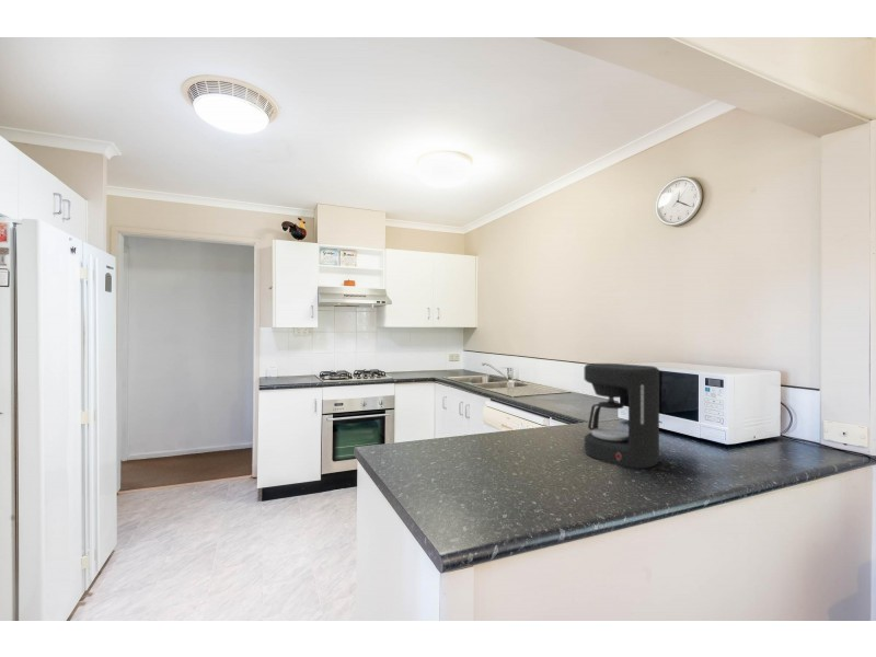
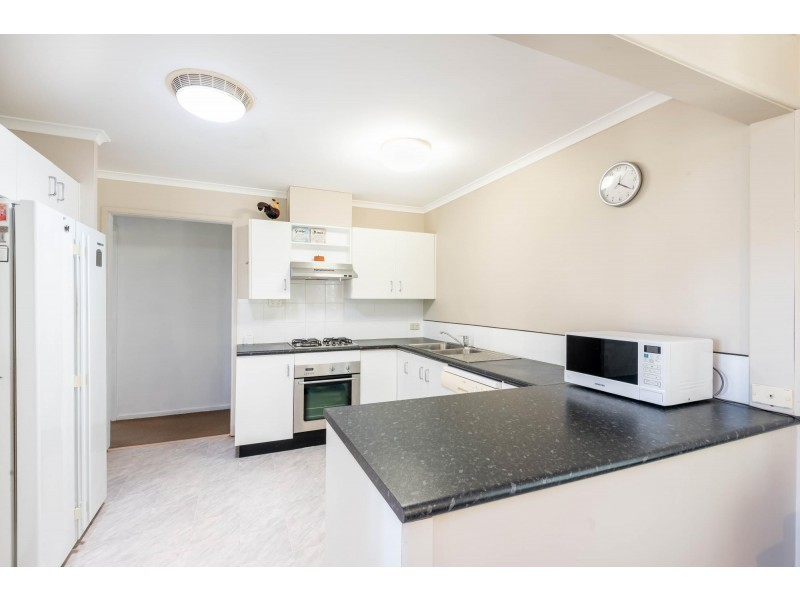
- coffee maker (619, 407)
